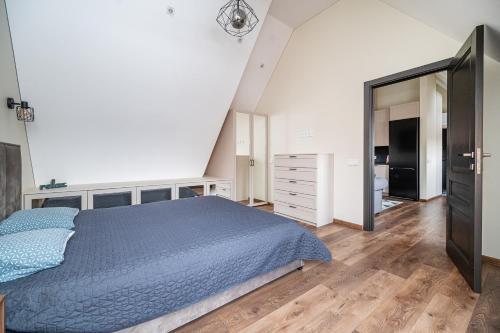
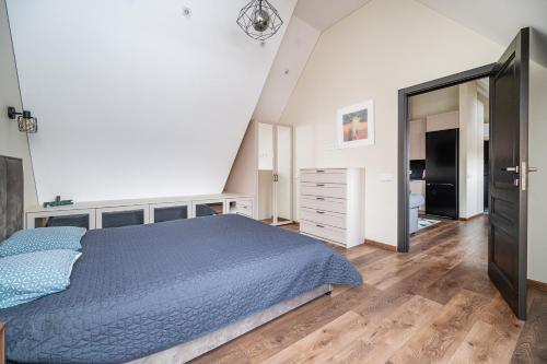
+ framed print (354, 126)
